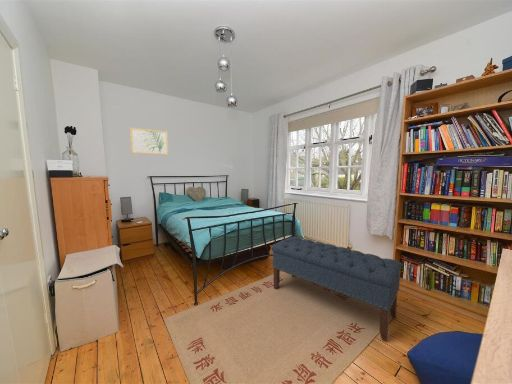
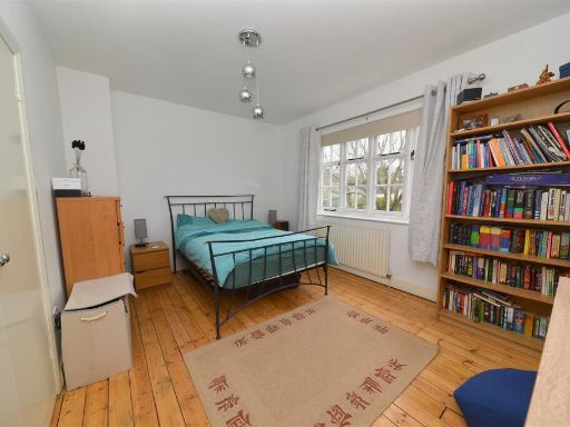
- bench (329, 275)
- wall art (150, 142)
